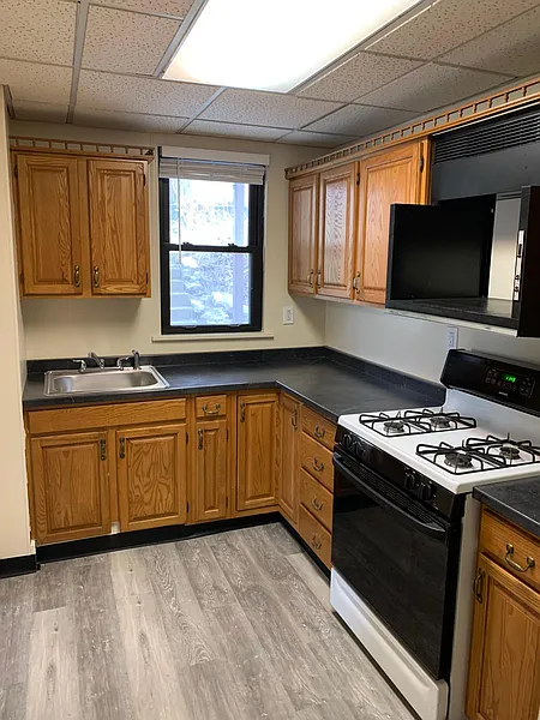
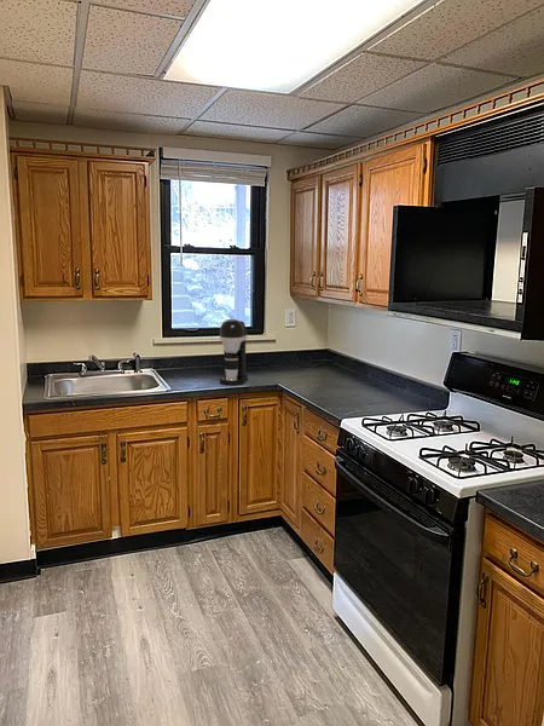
+ coffee maker (233, 350)
